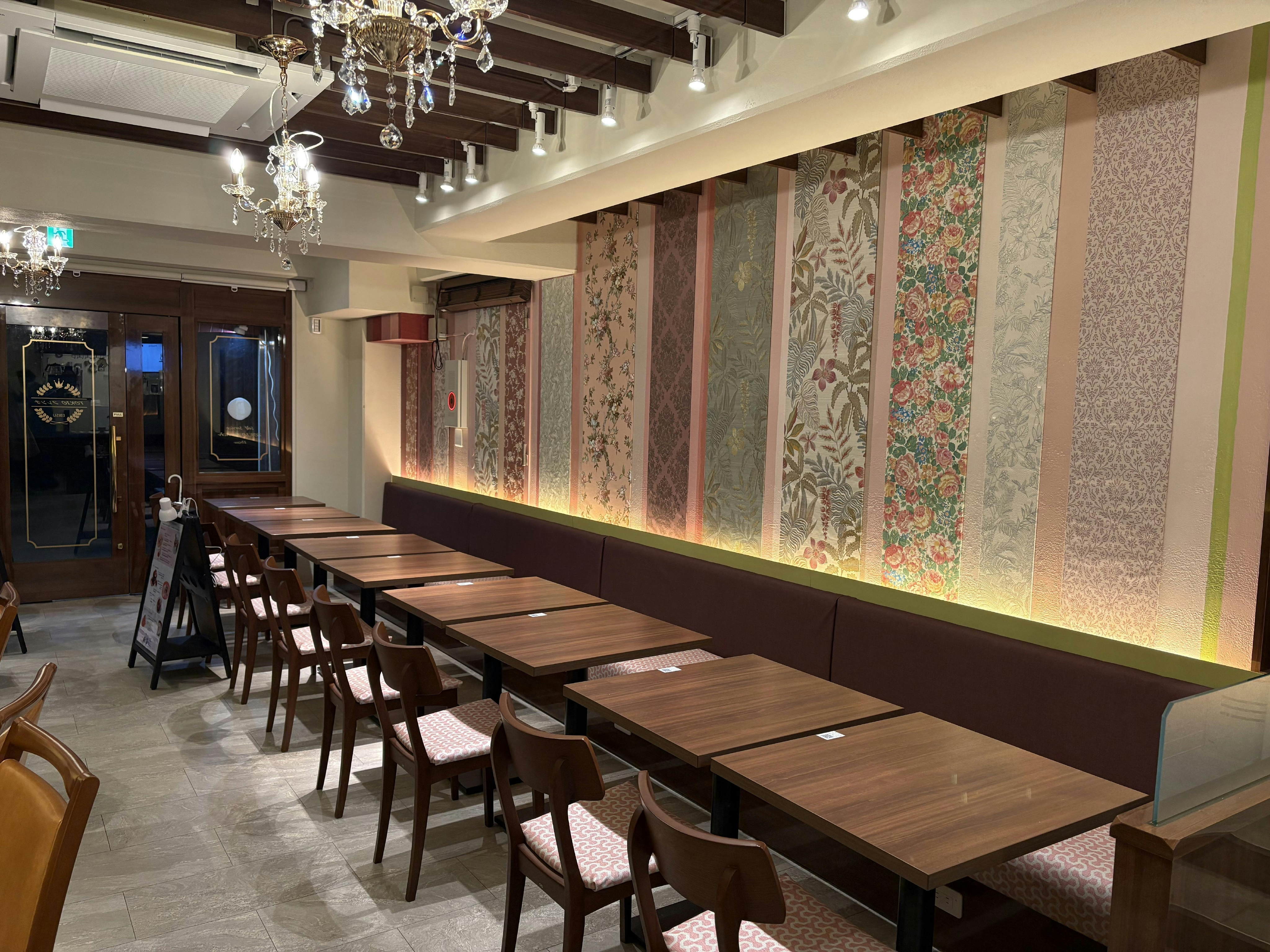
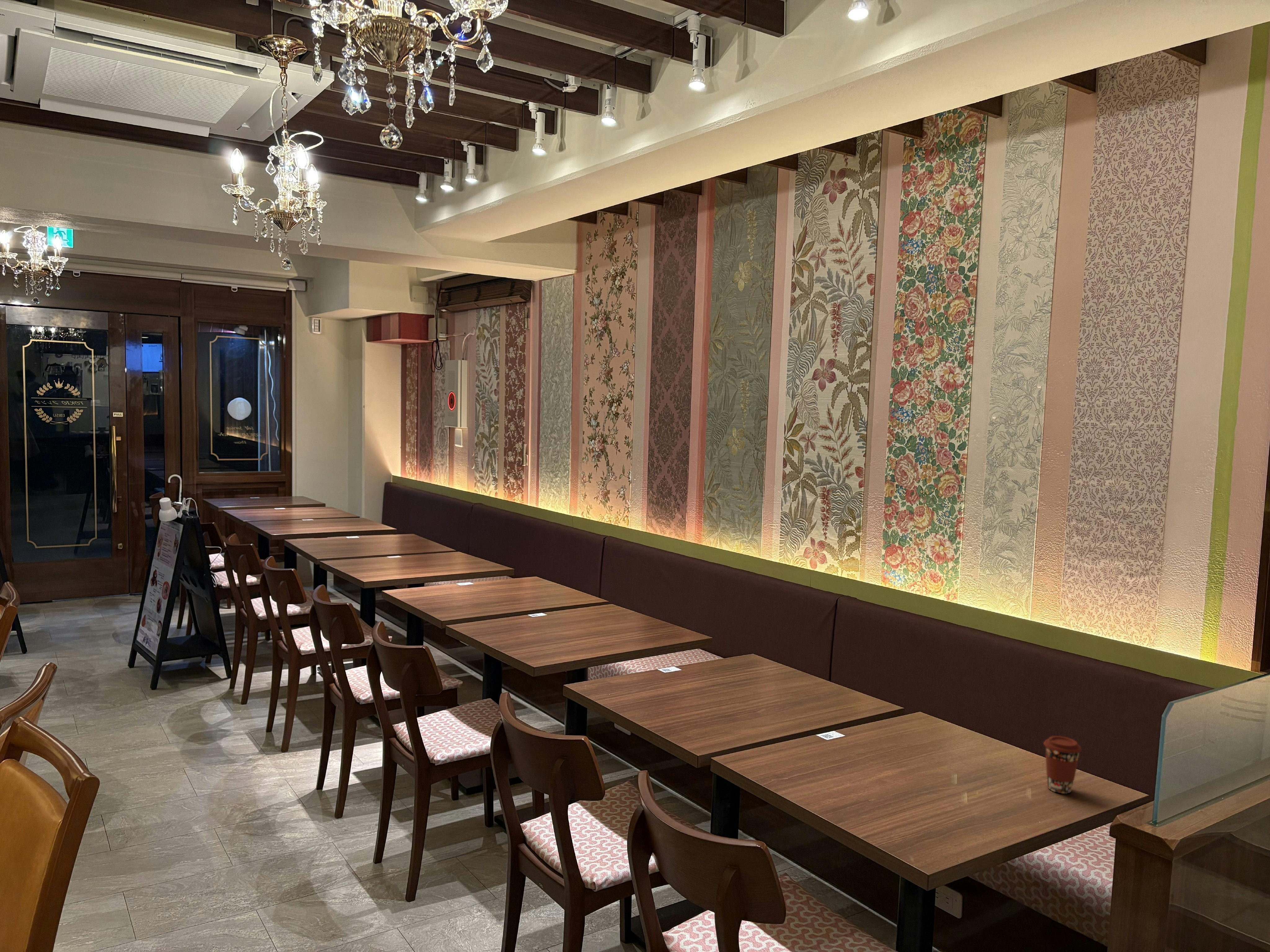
+ coffee cup (1061, 765)
